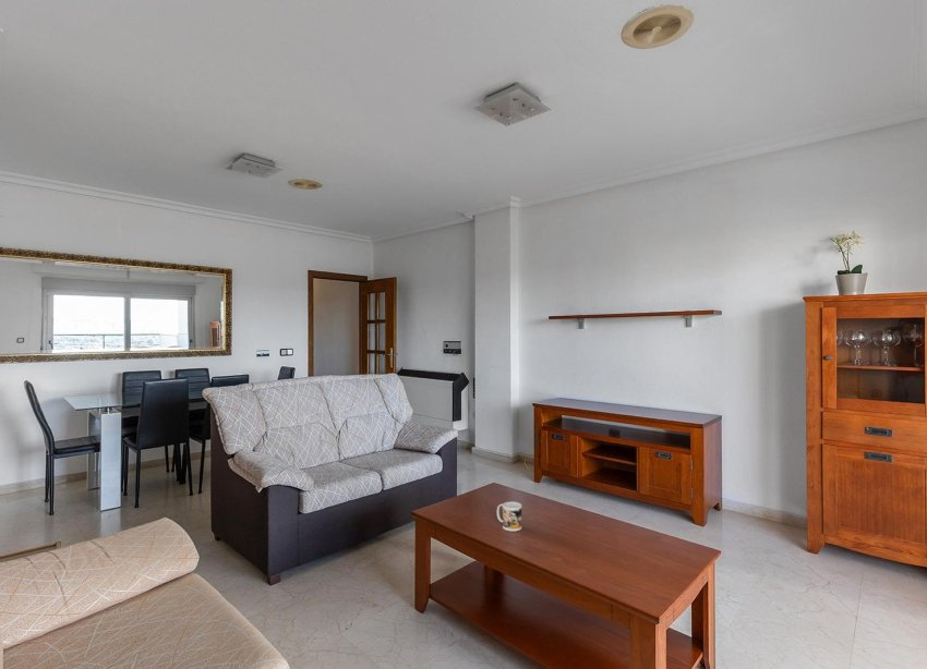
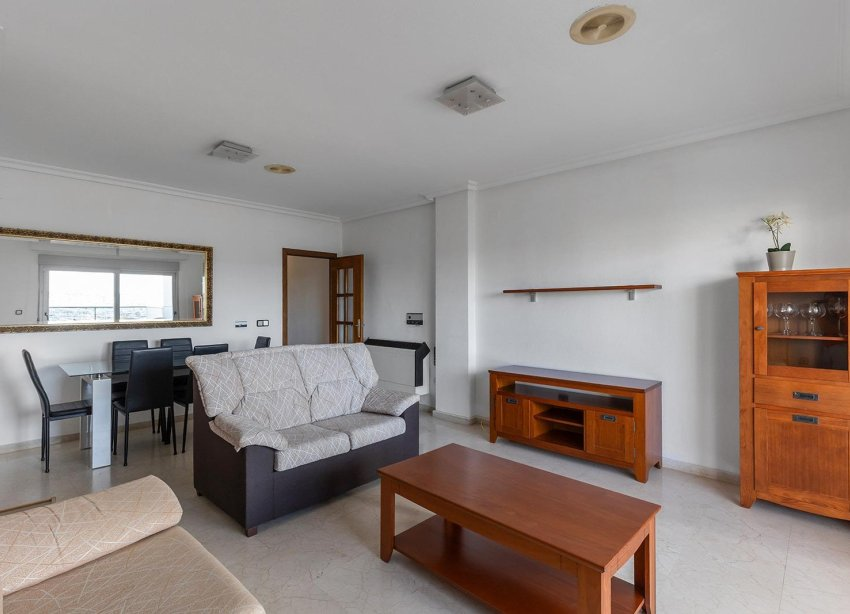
- mug (508, 514)
